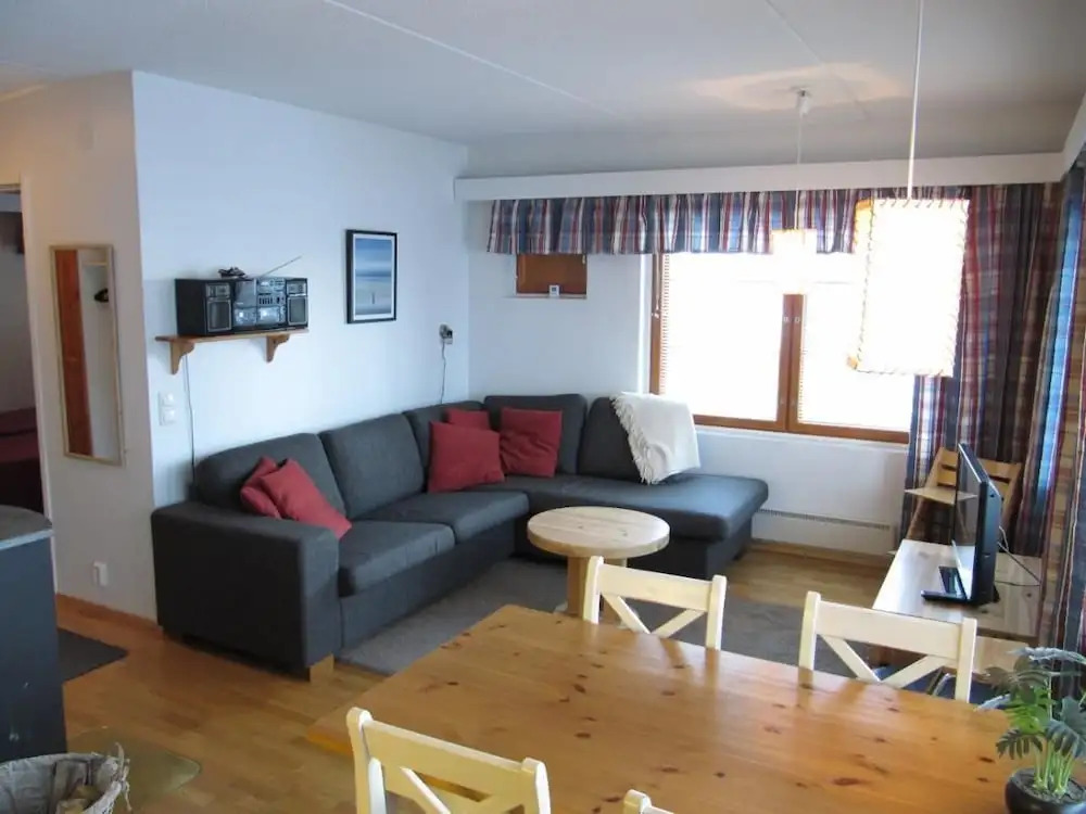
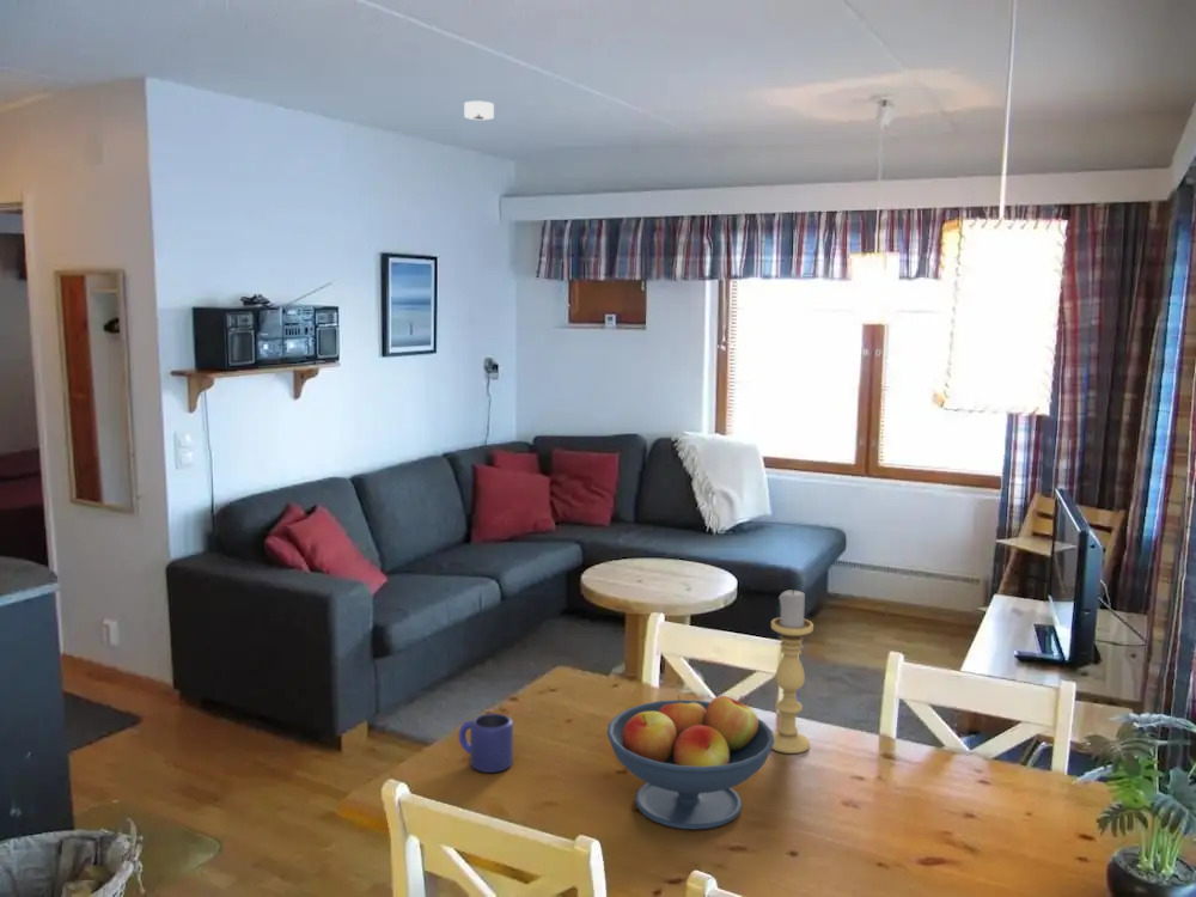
+ smoke detector (478, 110)
+ mug (484, 740)
+ candle holder (789, 667)
+ fruit bowl (689, 753)
